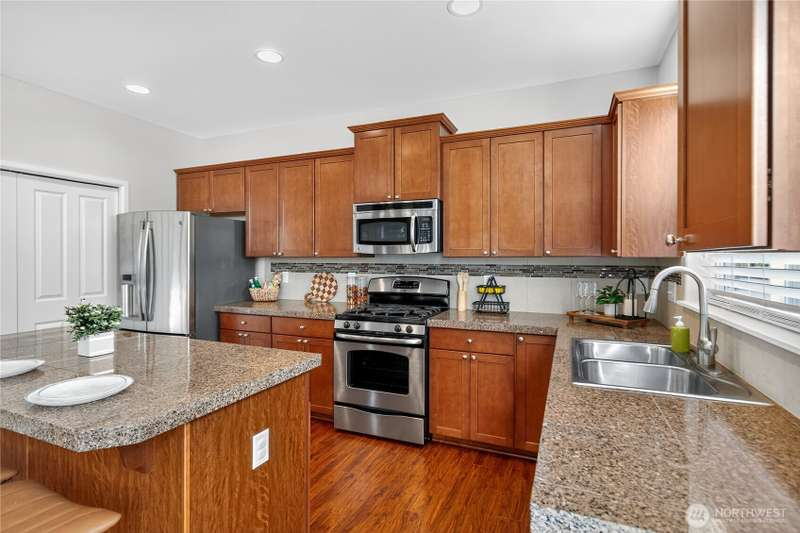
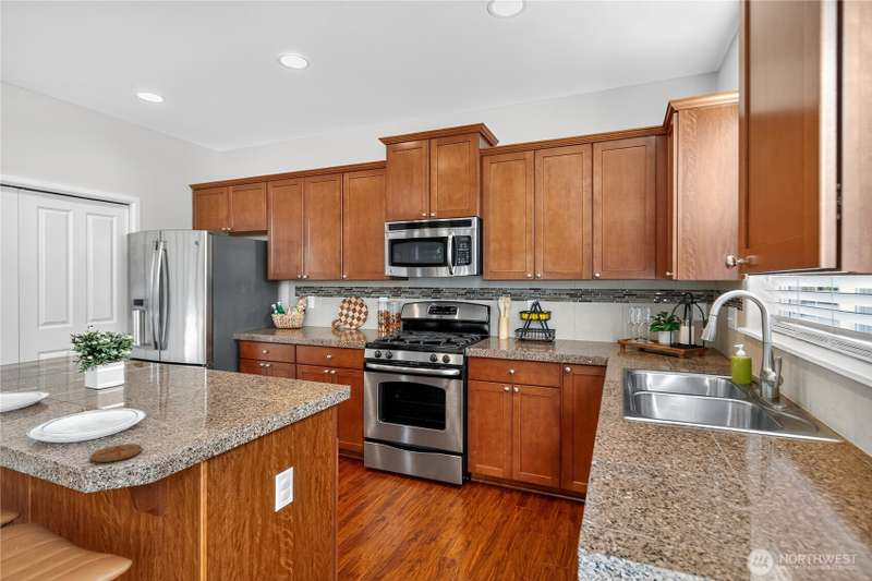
+ coaster (117, 452)
